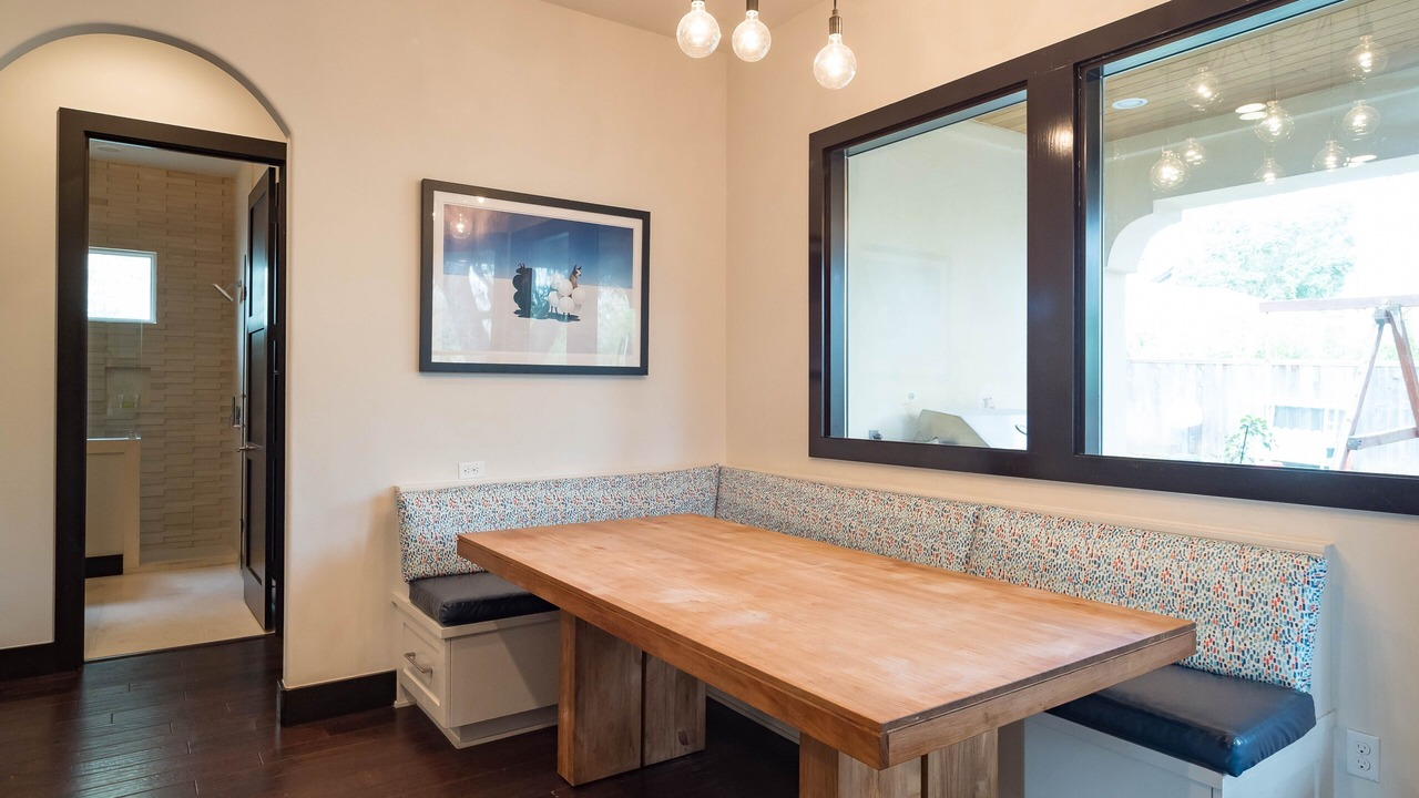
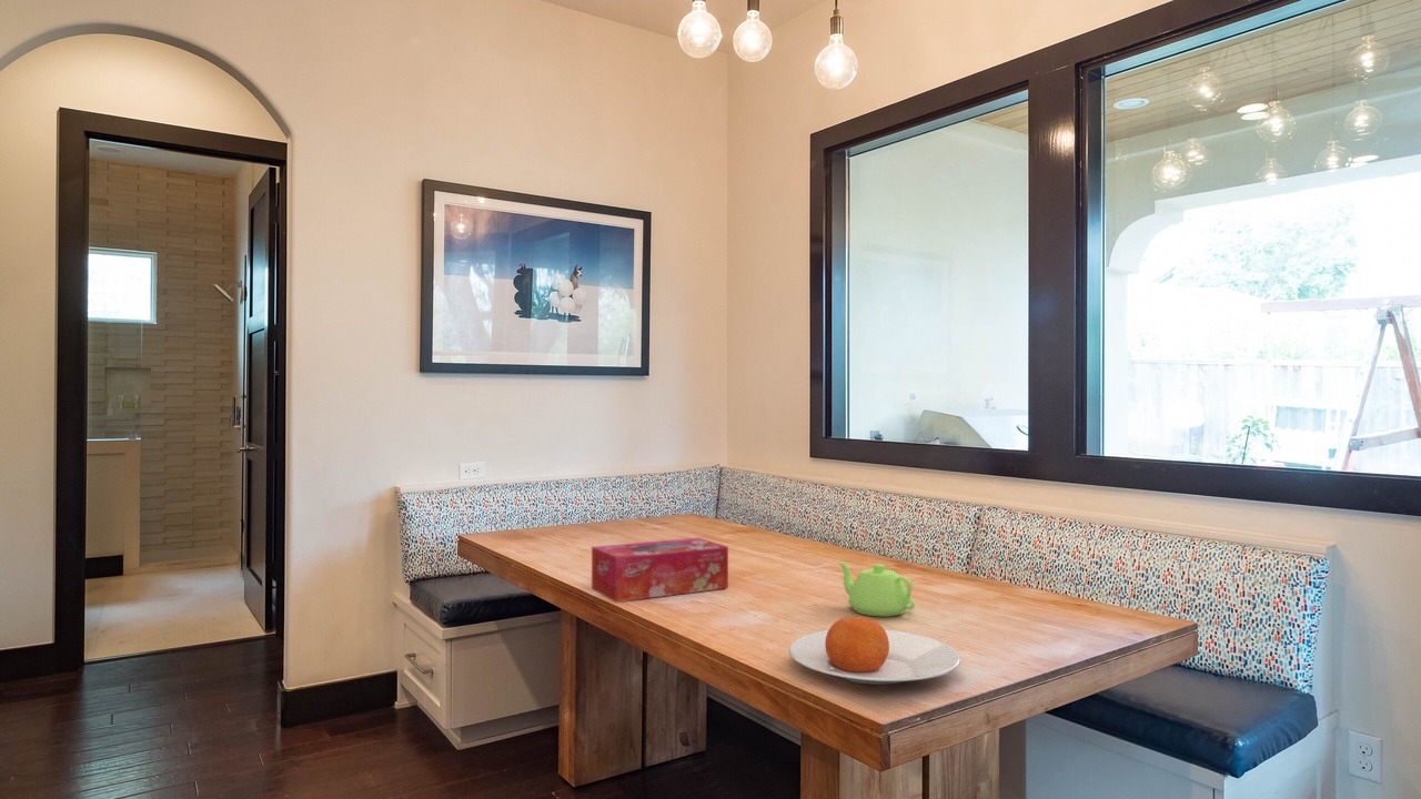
+ plate (873, 645)
+ tissue box (659, 567)
+ teapot (875, 586)
